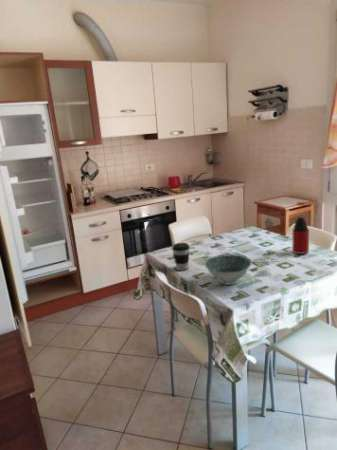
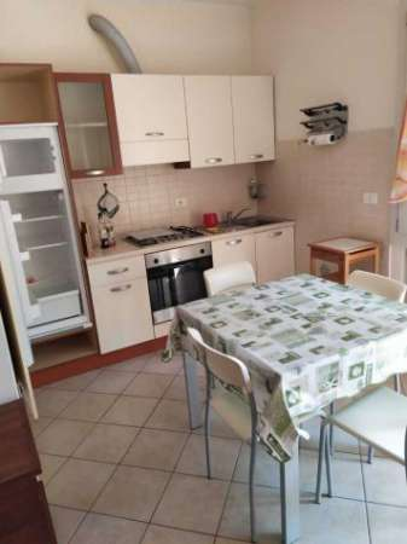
- bottle (300, 228)
- coffee cup (181, 256)
- bowl (228, 271)
